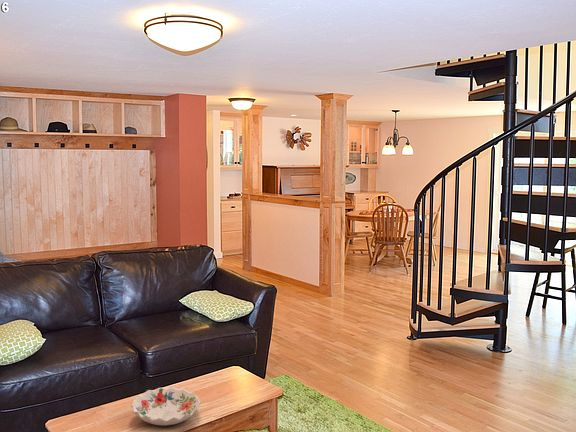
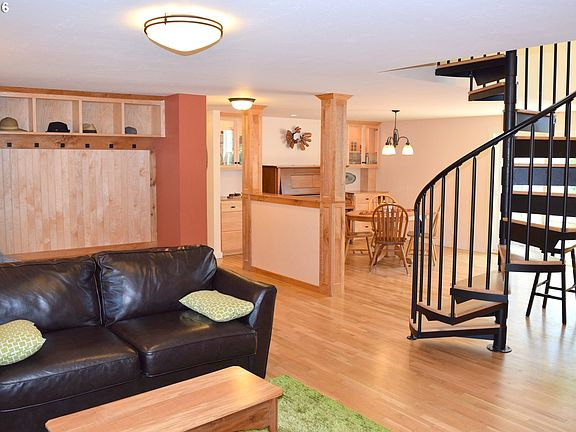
- decorative bowl (166, 408)
